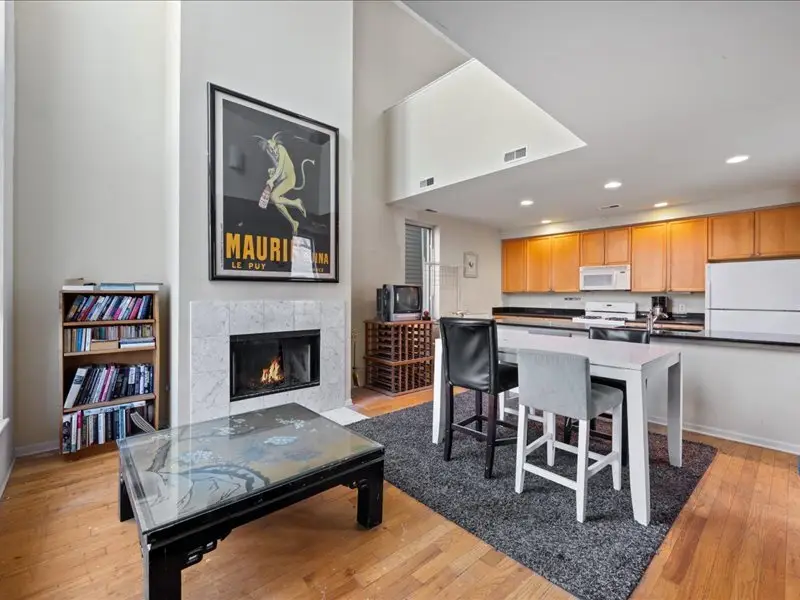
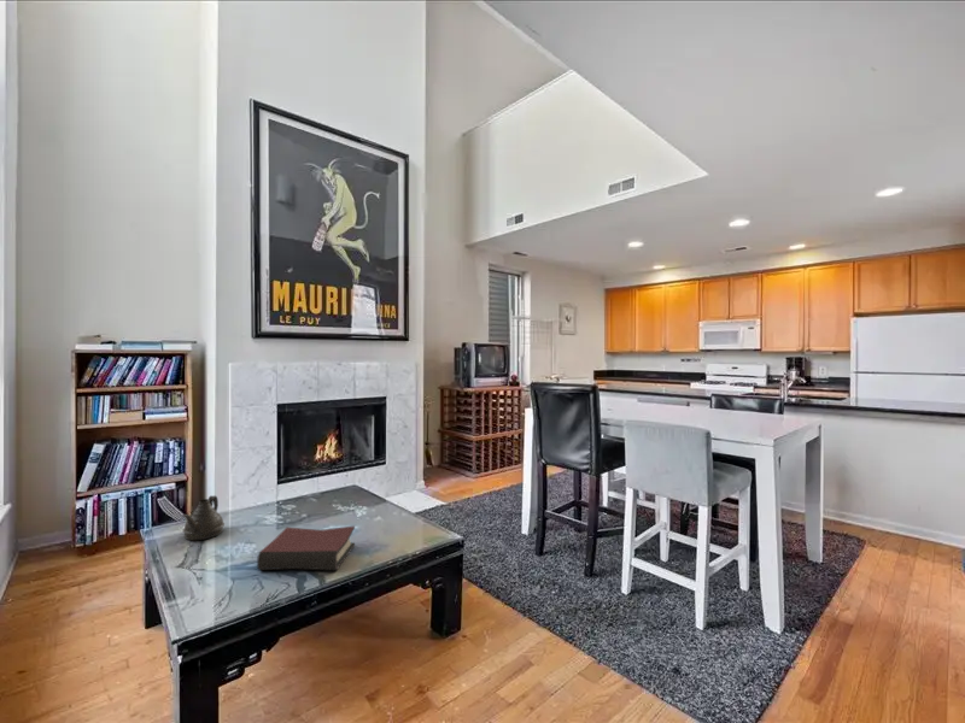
+ teapot (199, 519)
+ hardback book (309, 547)
